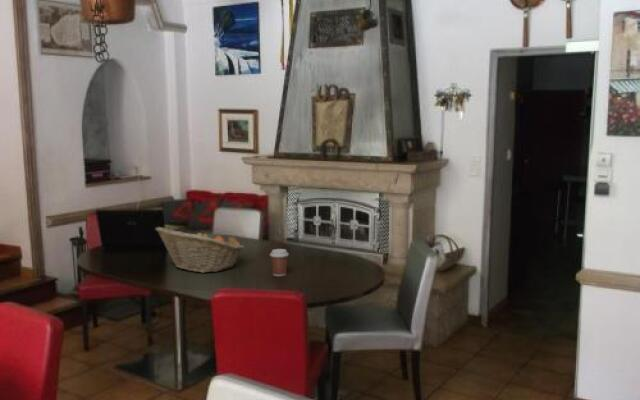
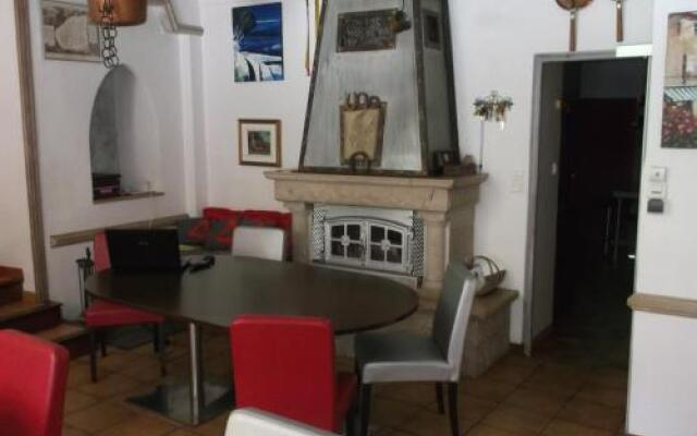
- coffee cup (279, 262)
- fruit basket (199, 245)
